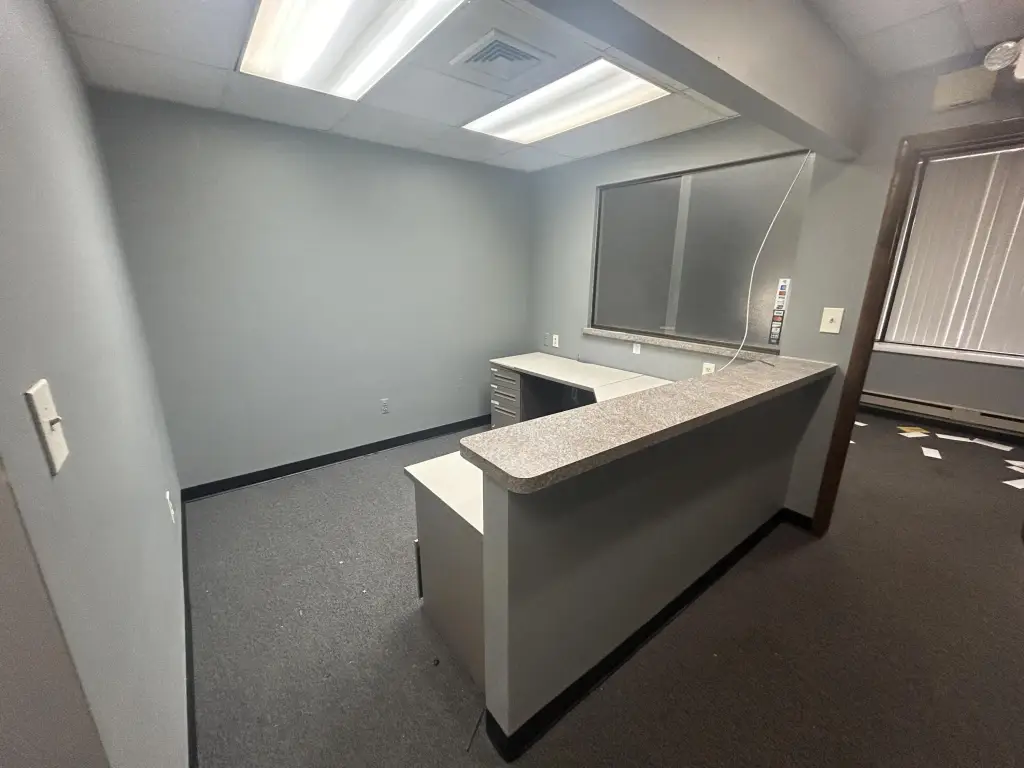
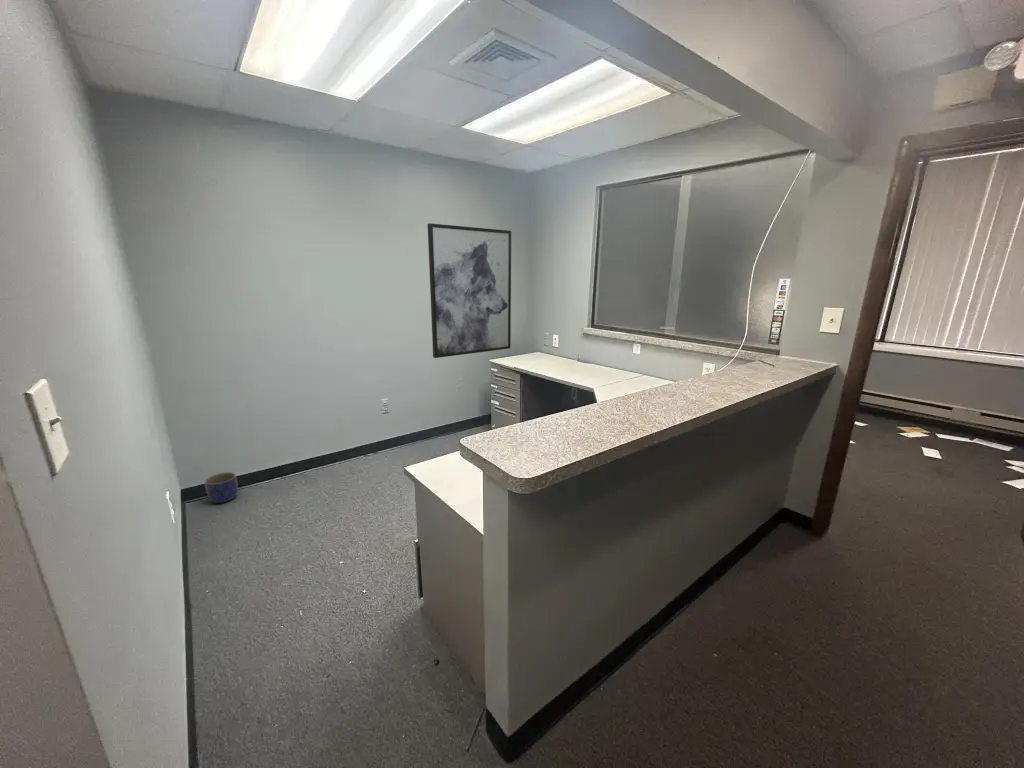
+ wall art (473, 292)
+ planter (222, 488)
